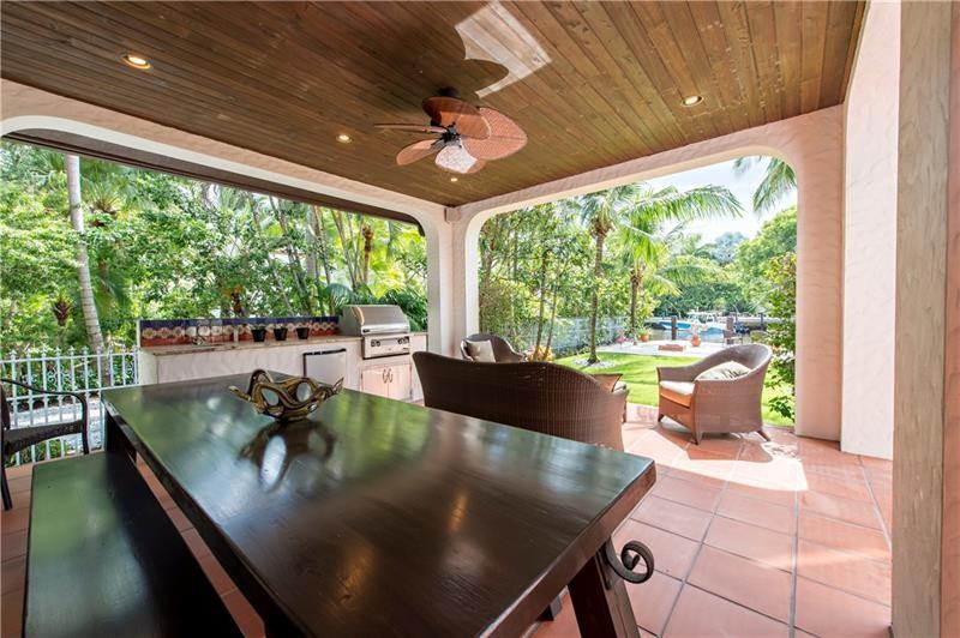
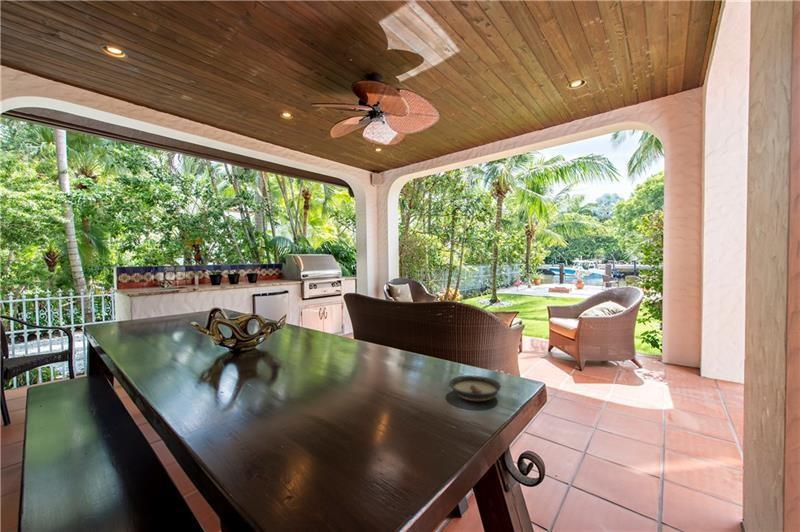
+ saucer (474, 390)
